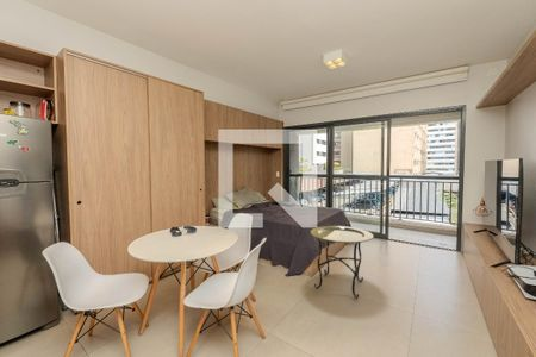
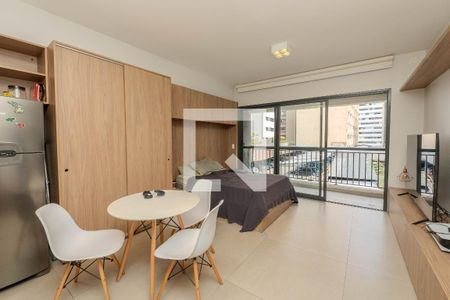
- side table (339, 258)
